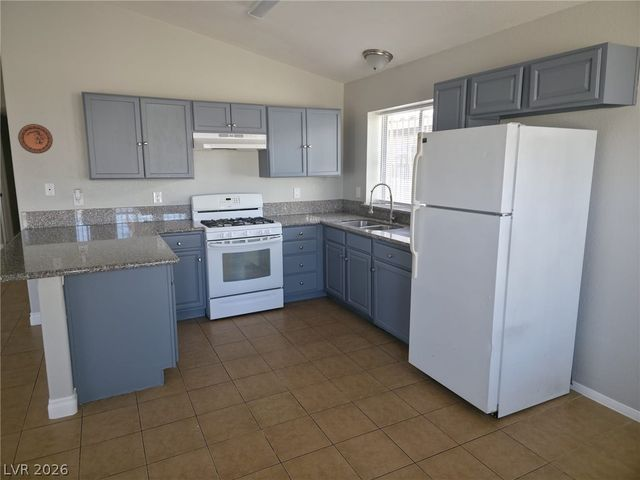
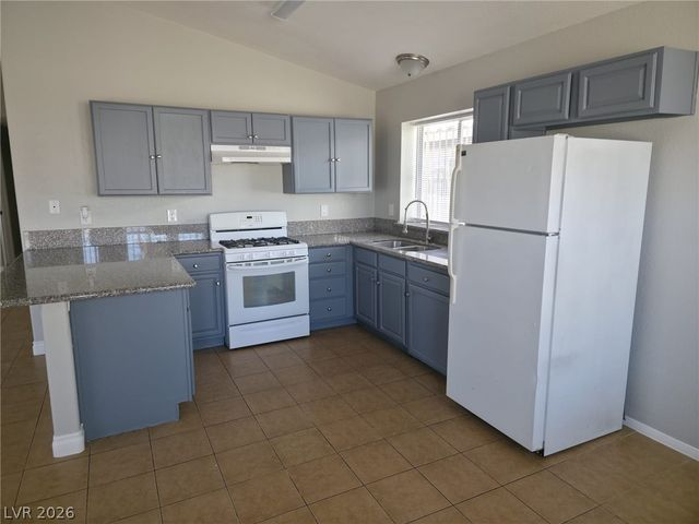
- decorative plate (35, 138)
